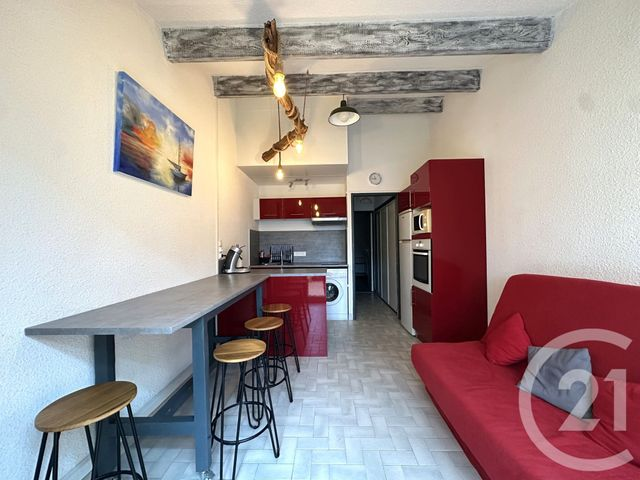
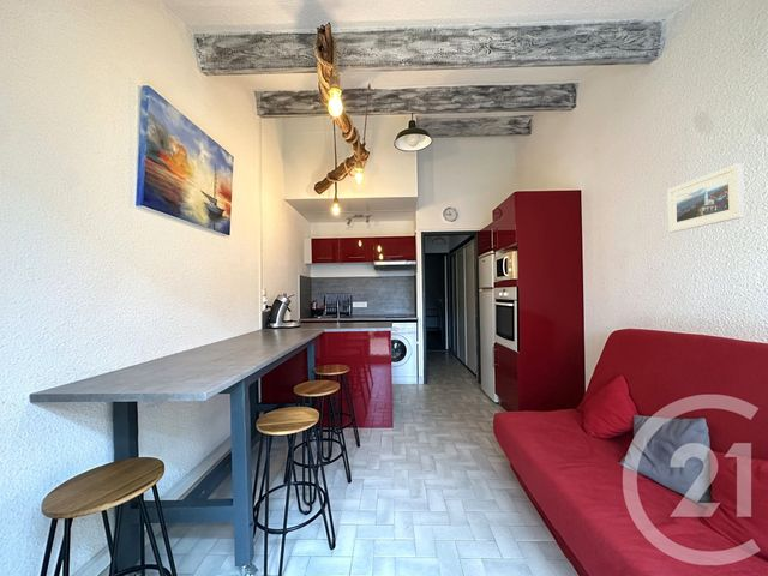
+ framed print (701, 202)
